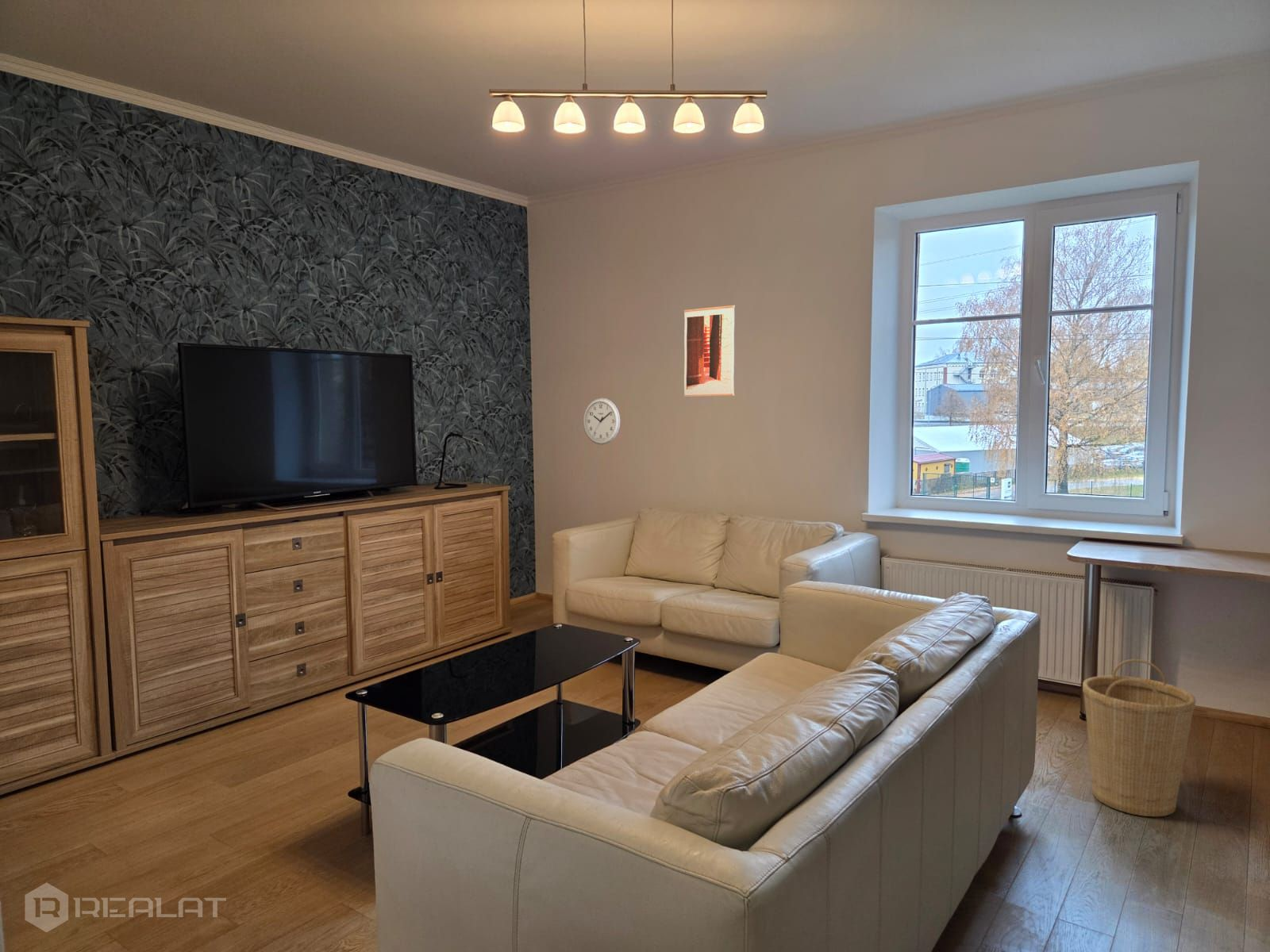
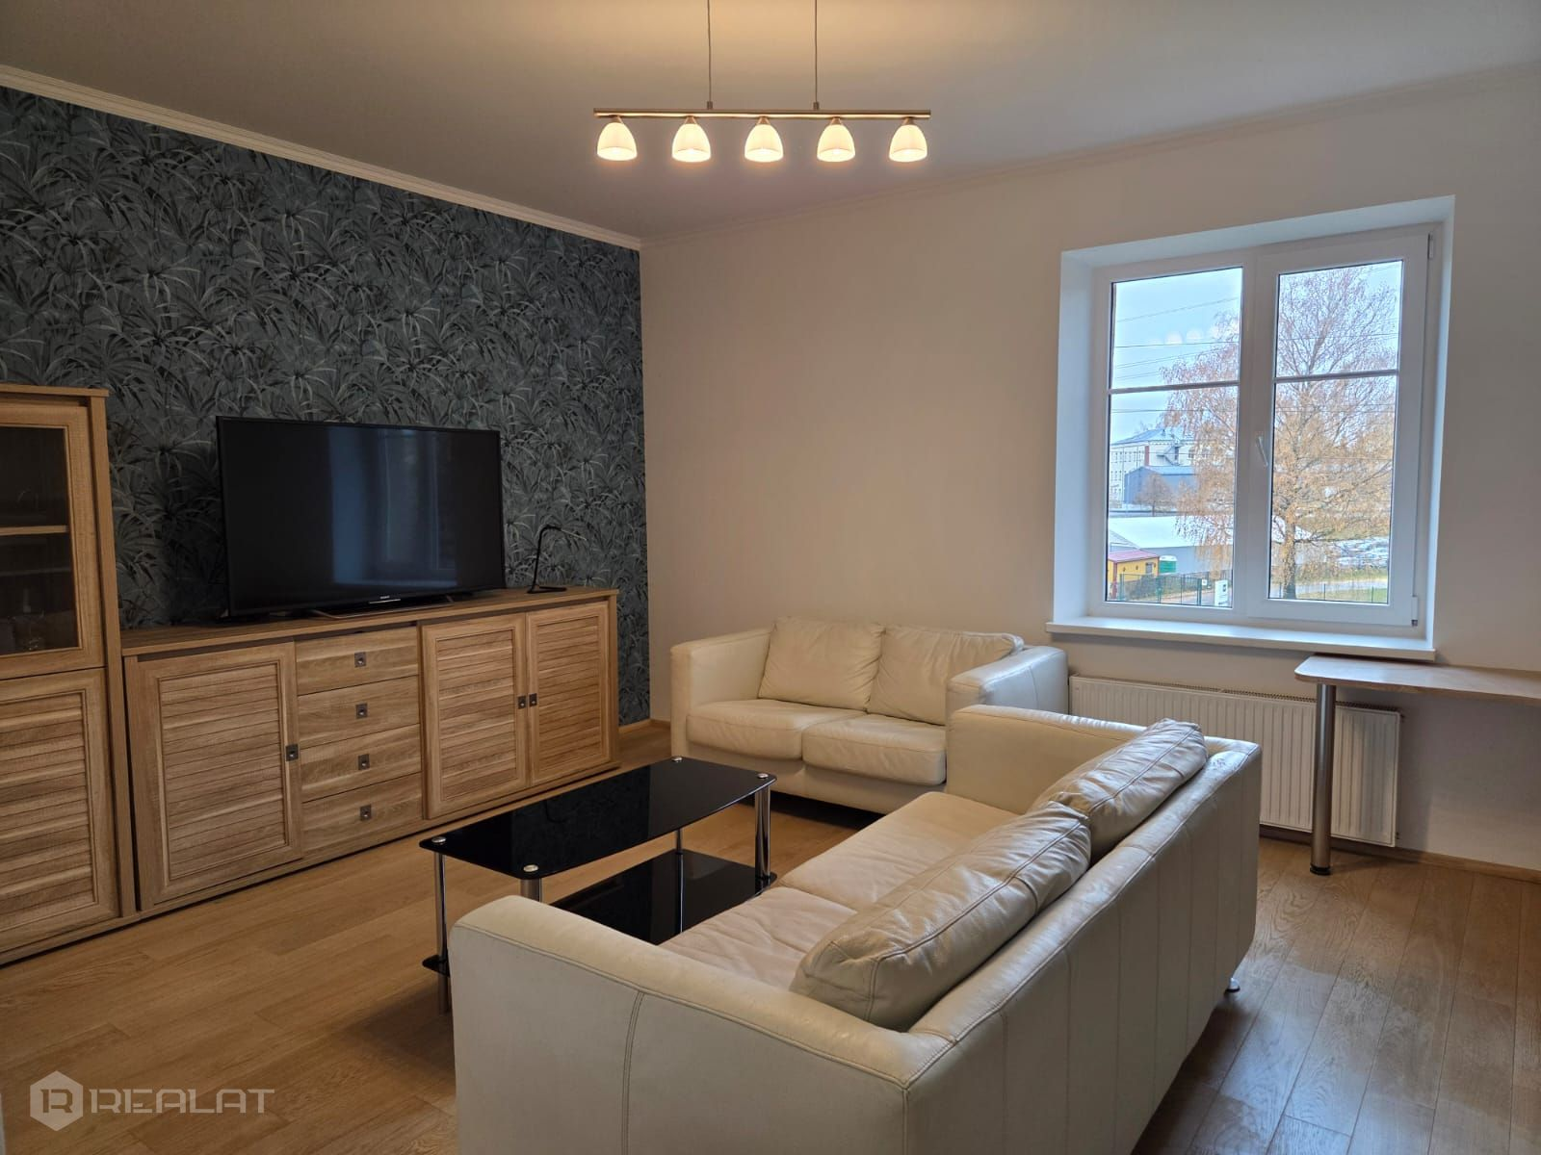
- wall clock (600, 421)
- wall art (708, 351)
- basket (1135, 734)
